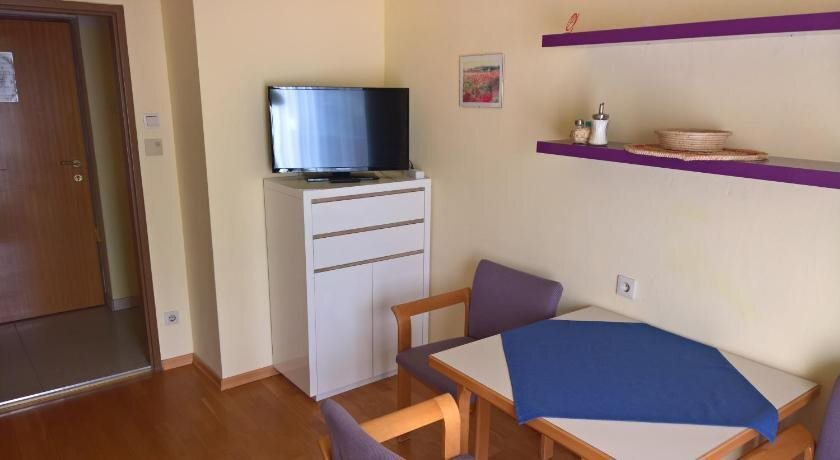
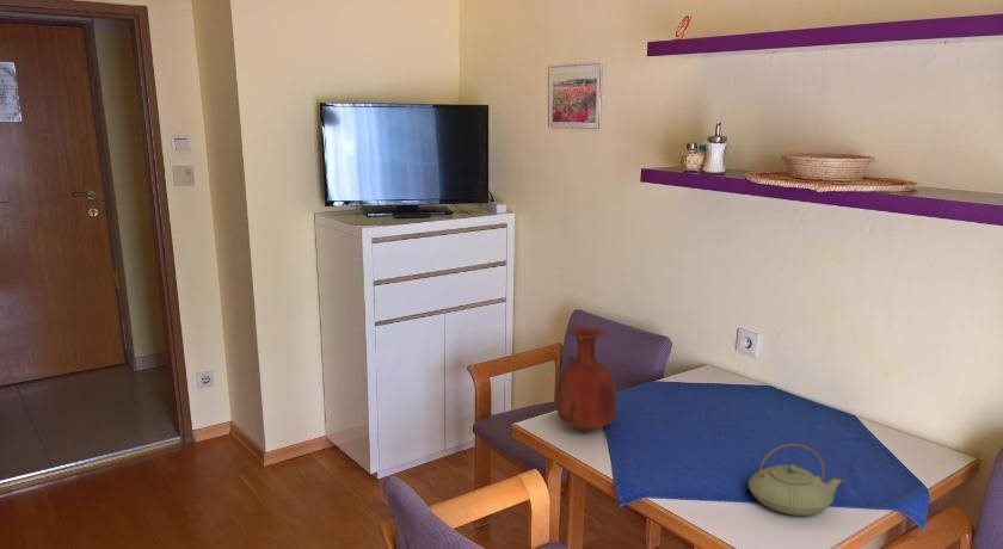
+ vase (586, 381)
+ teapot (796, 474)
